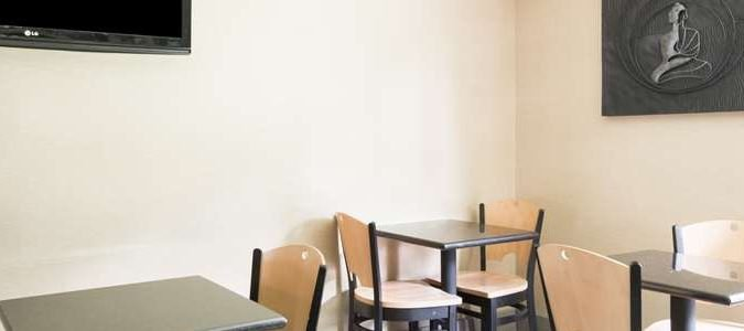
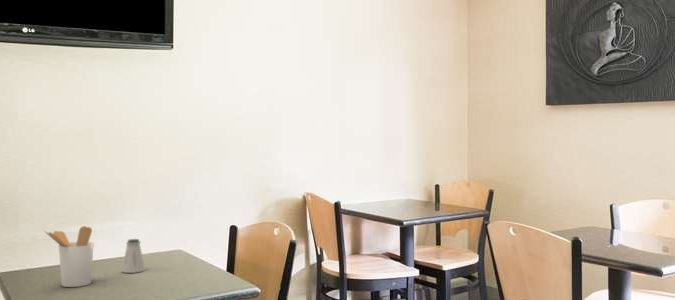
+ saltshaker (133, 255)
+ utensil holder (68, 255)
